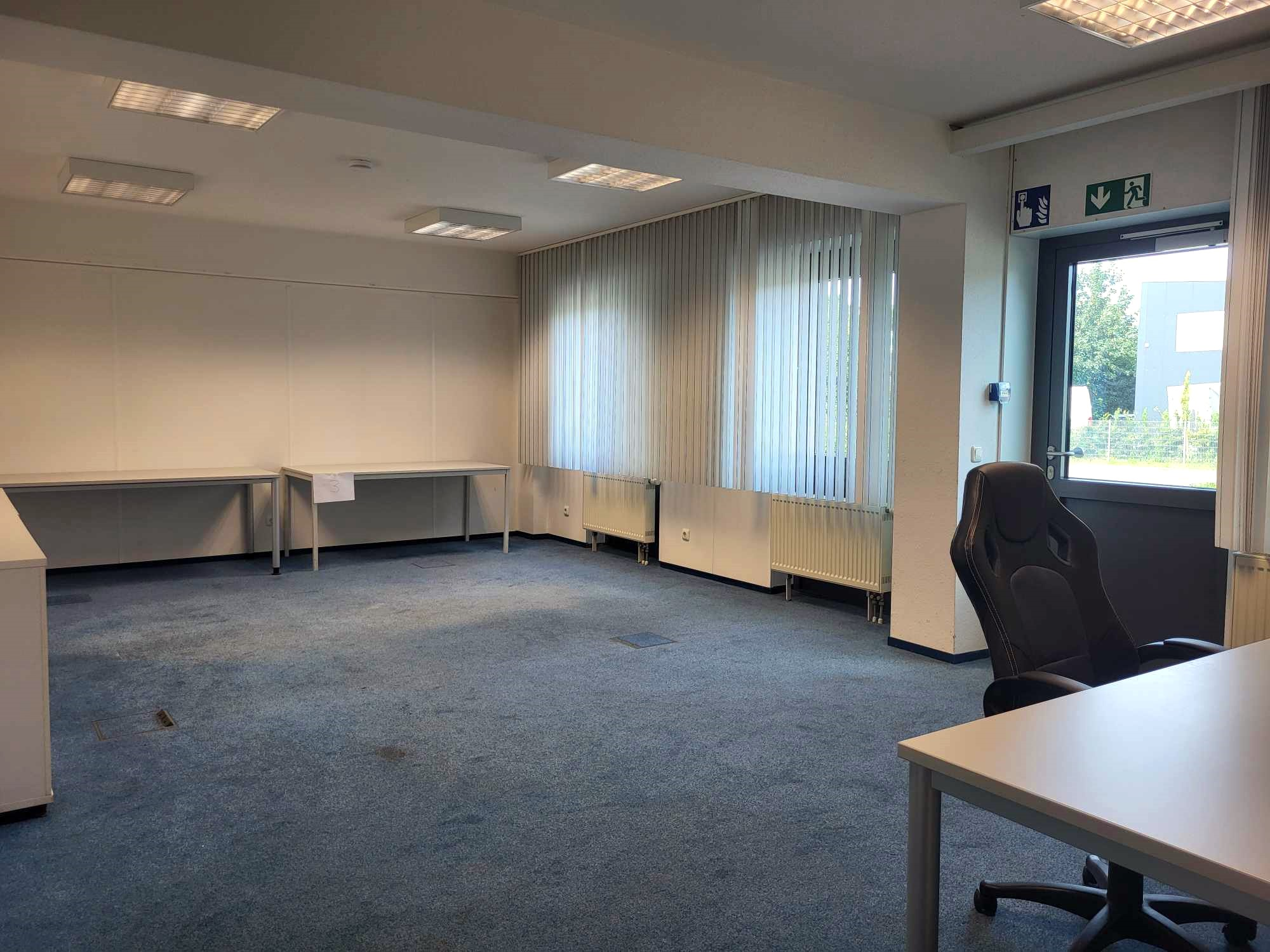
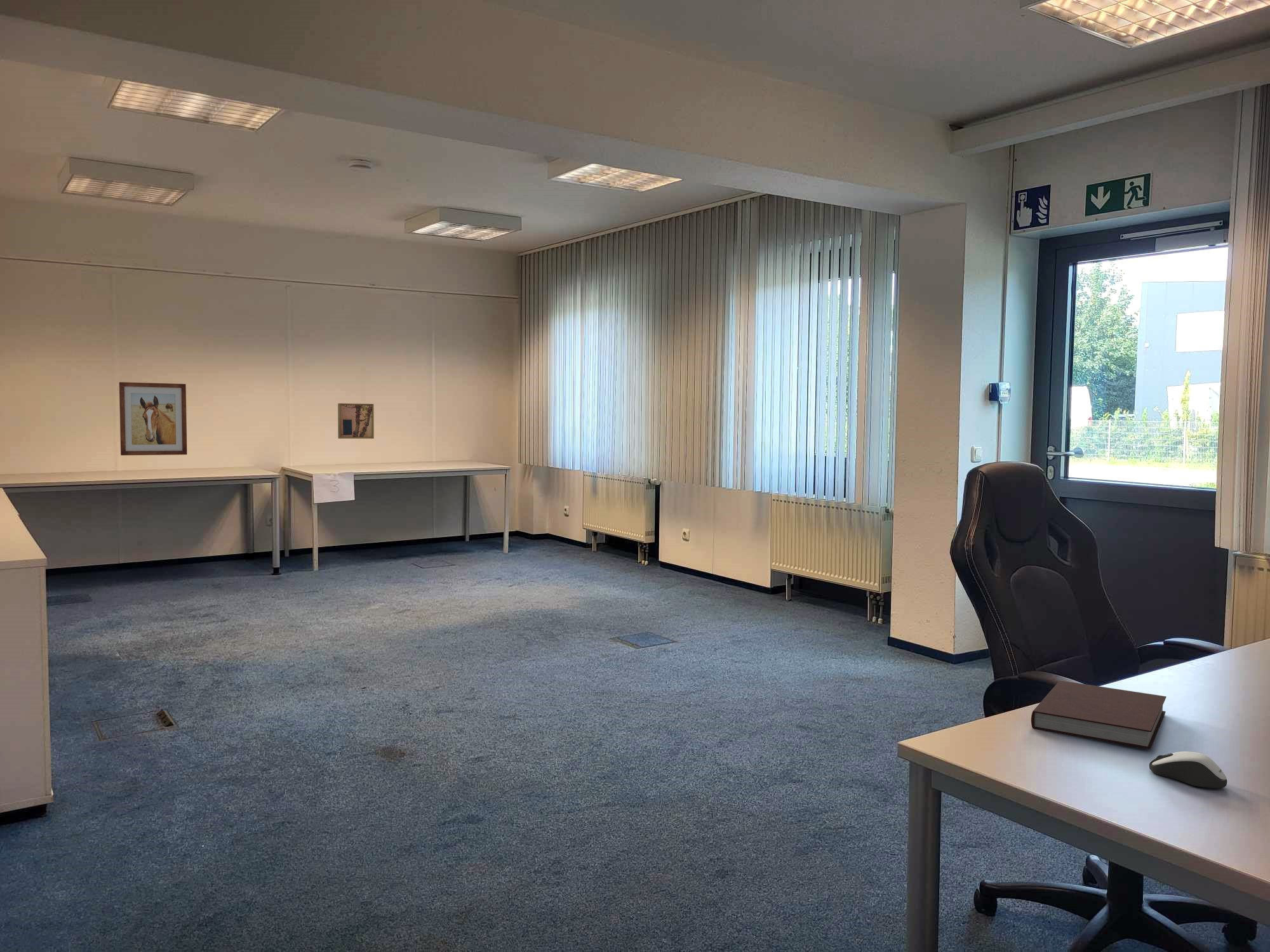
+ wall art (154, 419)
+ computer mouse (1187, 765)
+ wall art (356, 421)
+ notebook (1100, 711)
